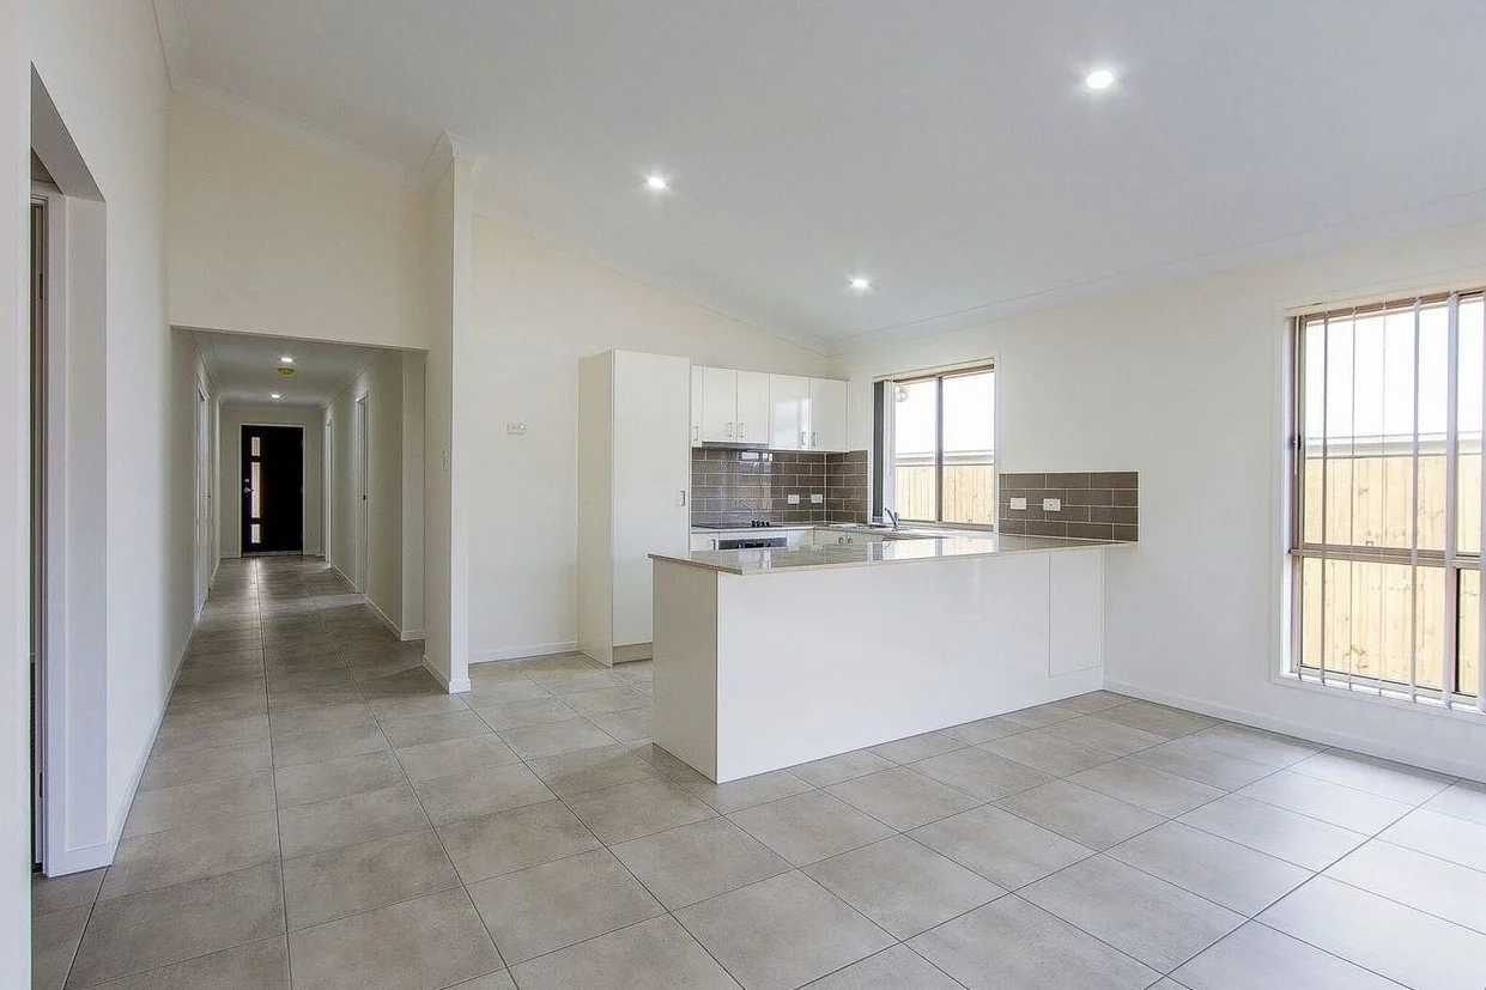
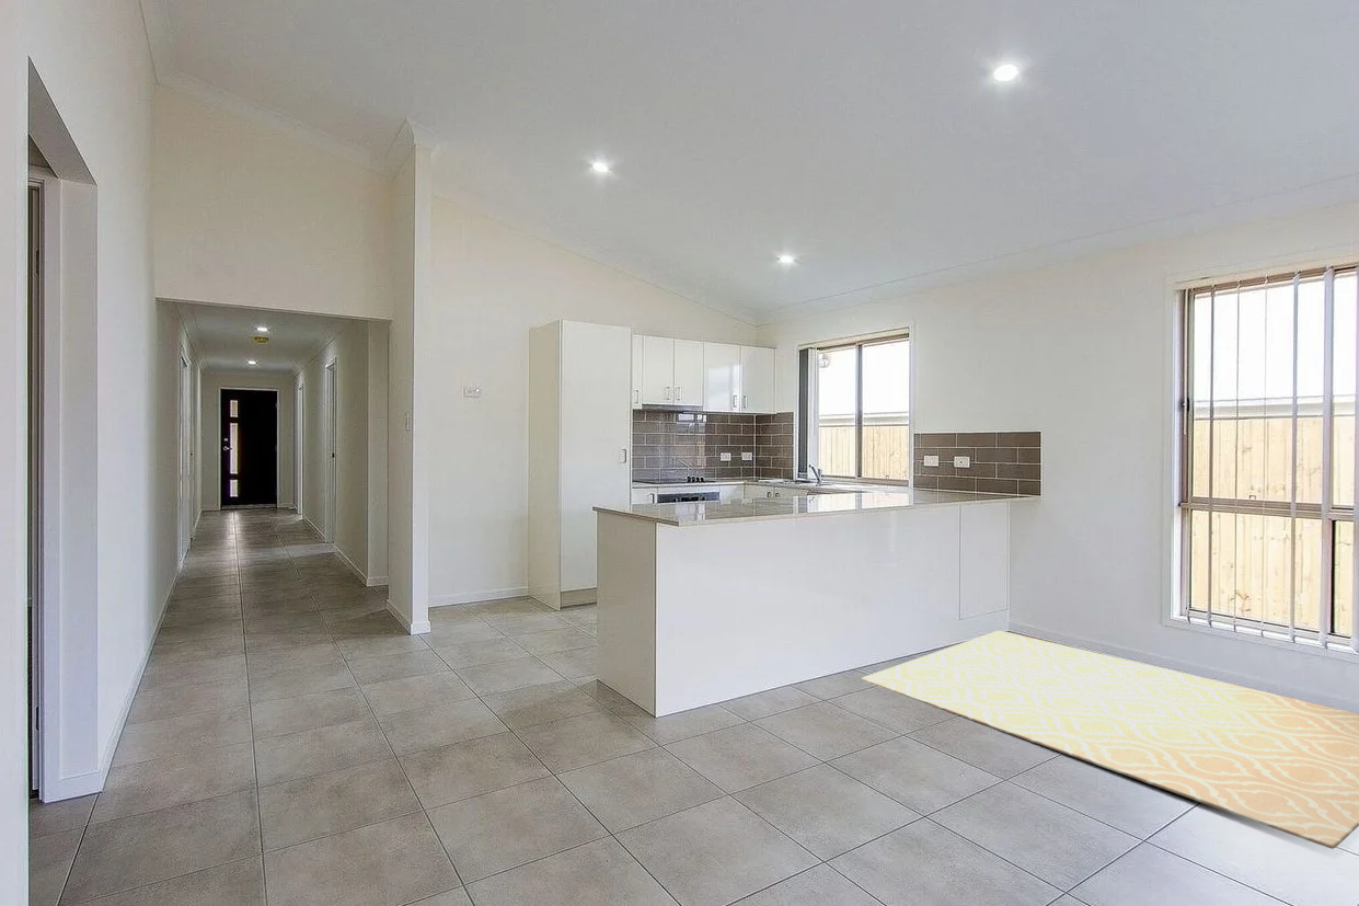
+ rug (1094, 696)
